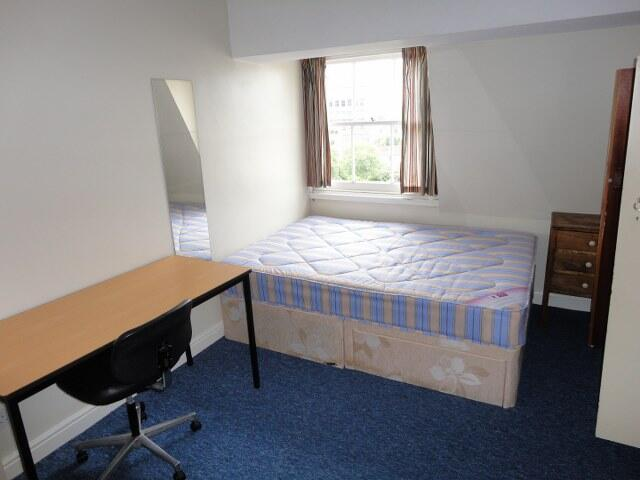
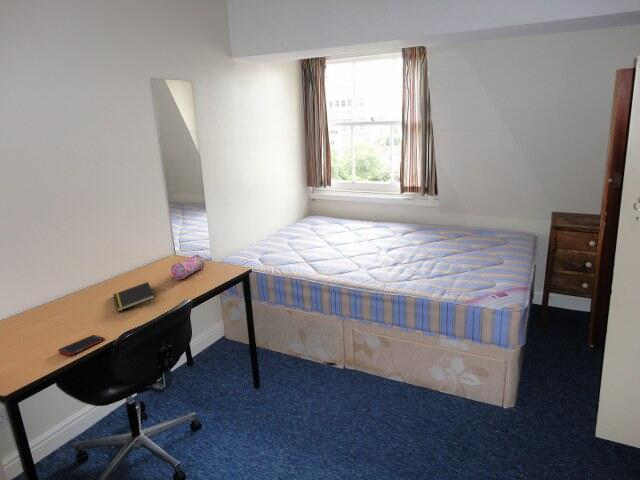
+ pencil case (188, 266)
+ cell phone (82, 344)
+ notepad (133, 295)
